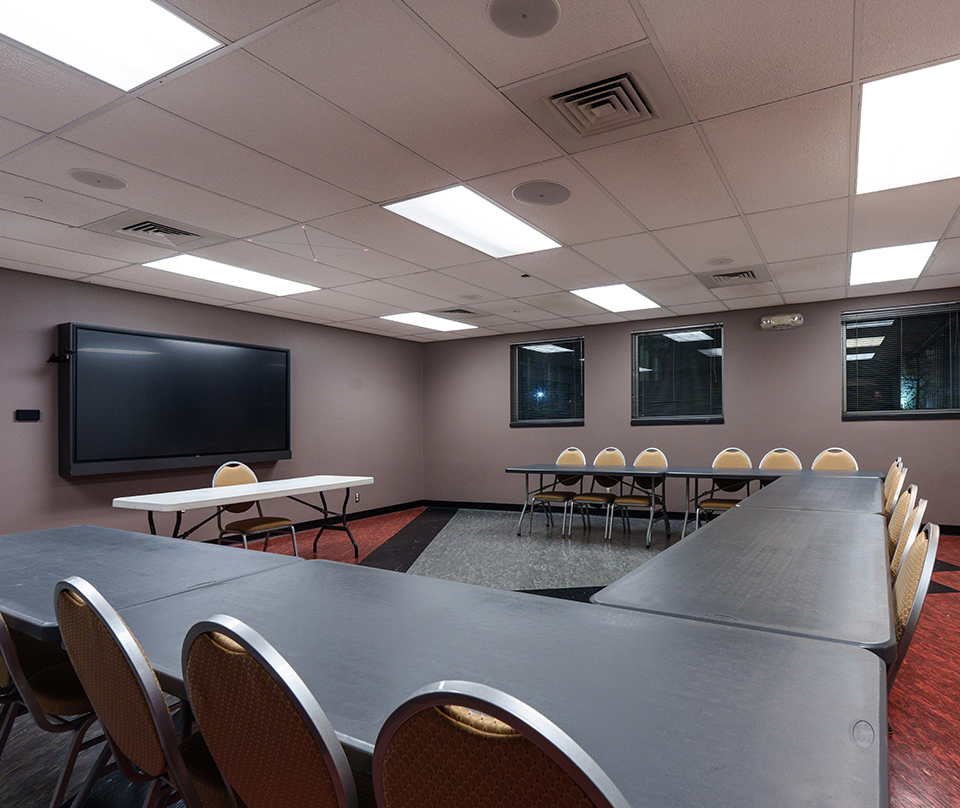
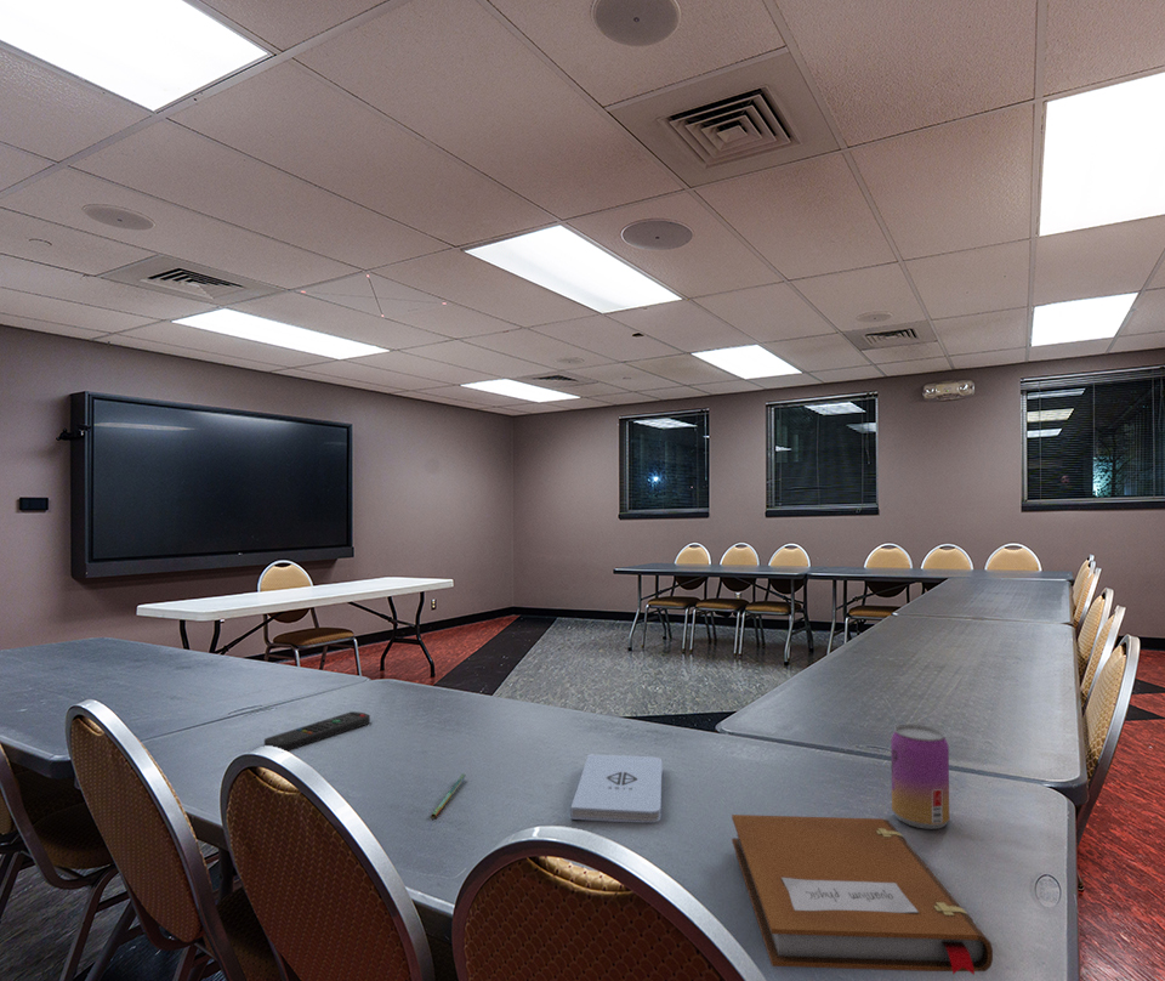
+ notebook (843, 884)
+ remote control (319, 730)
+ beer can (920, 775)
+ notepad (620, 784)
+ pen (449, 794)
